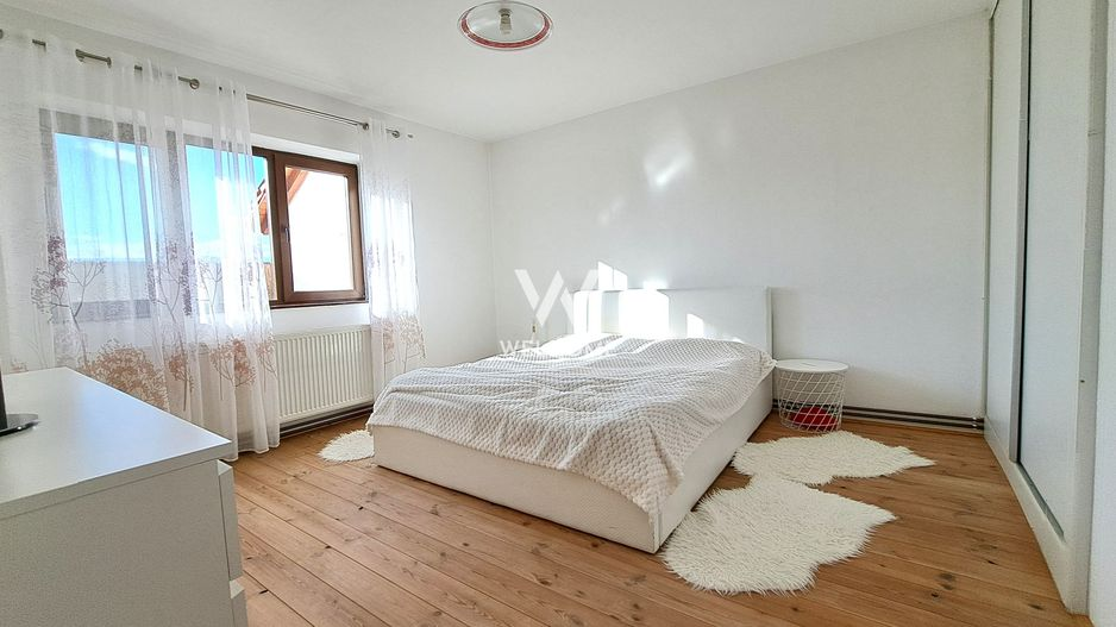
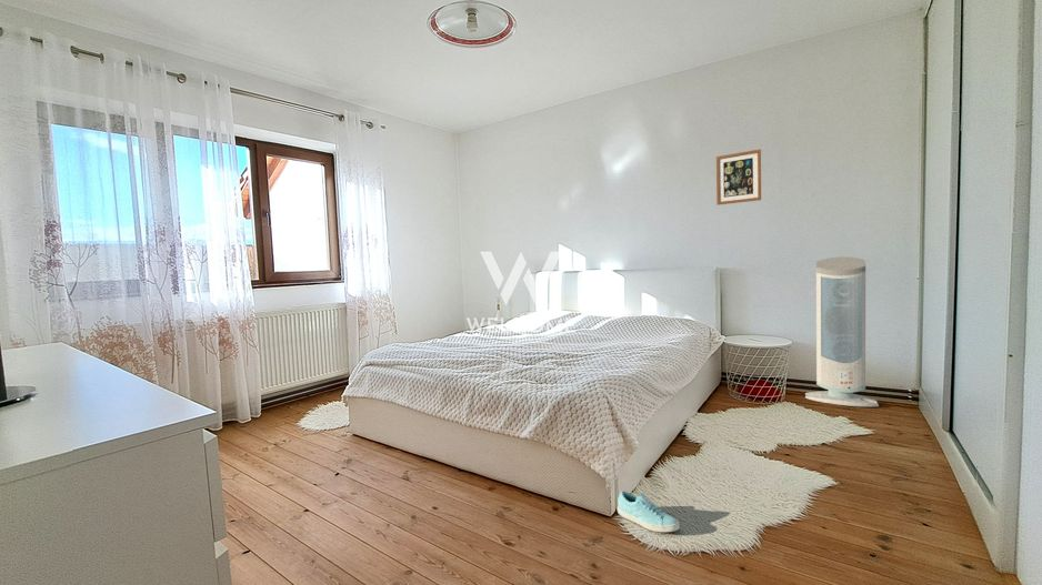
+ wall art (738, 178)
+ air purifier (840, 329)
+ sneaker (645, 508)
